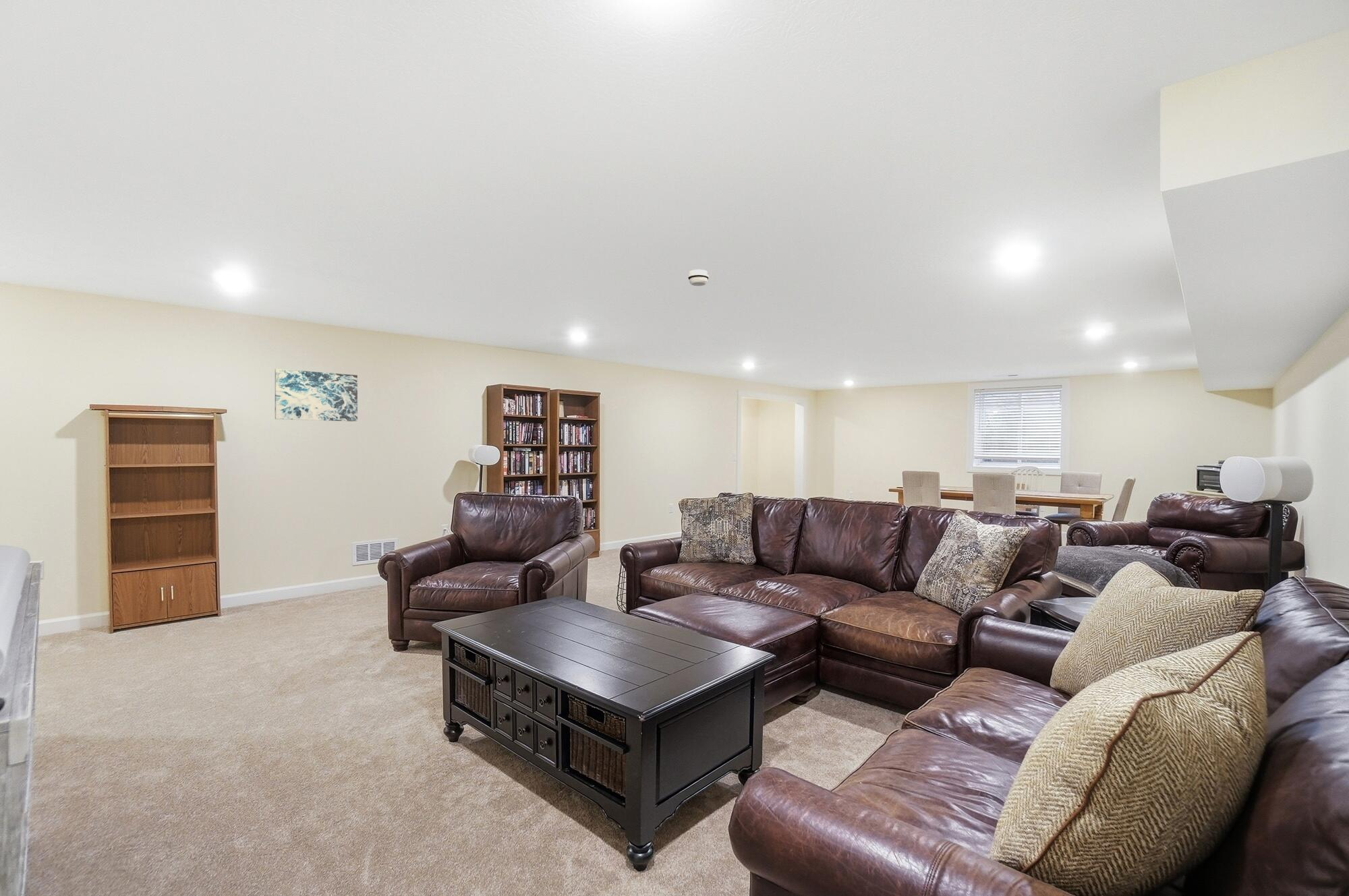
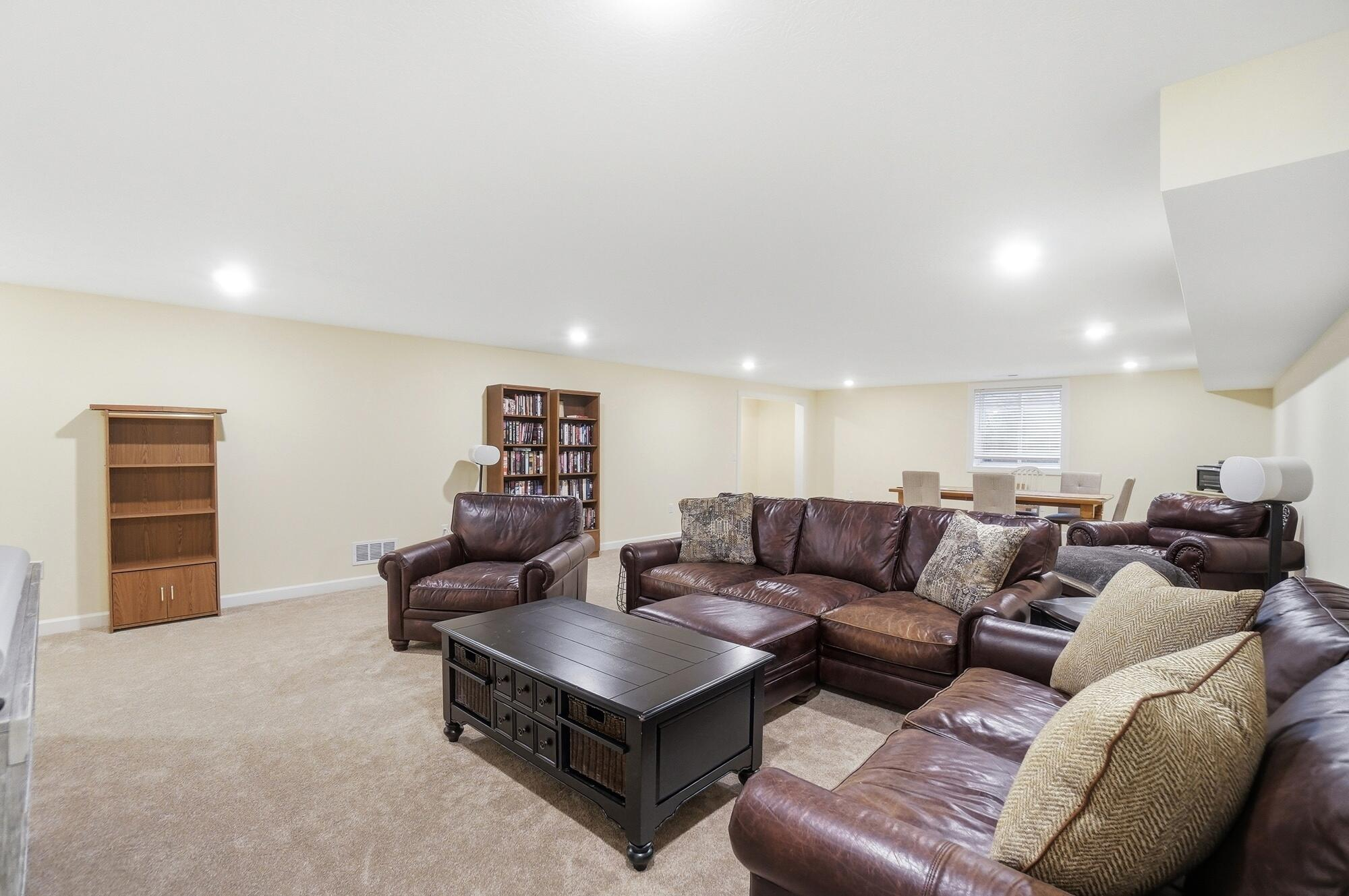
- wall art (318, 396)
- smoke detector (698, 278)
